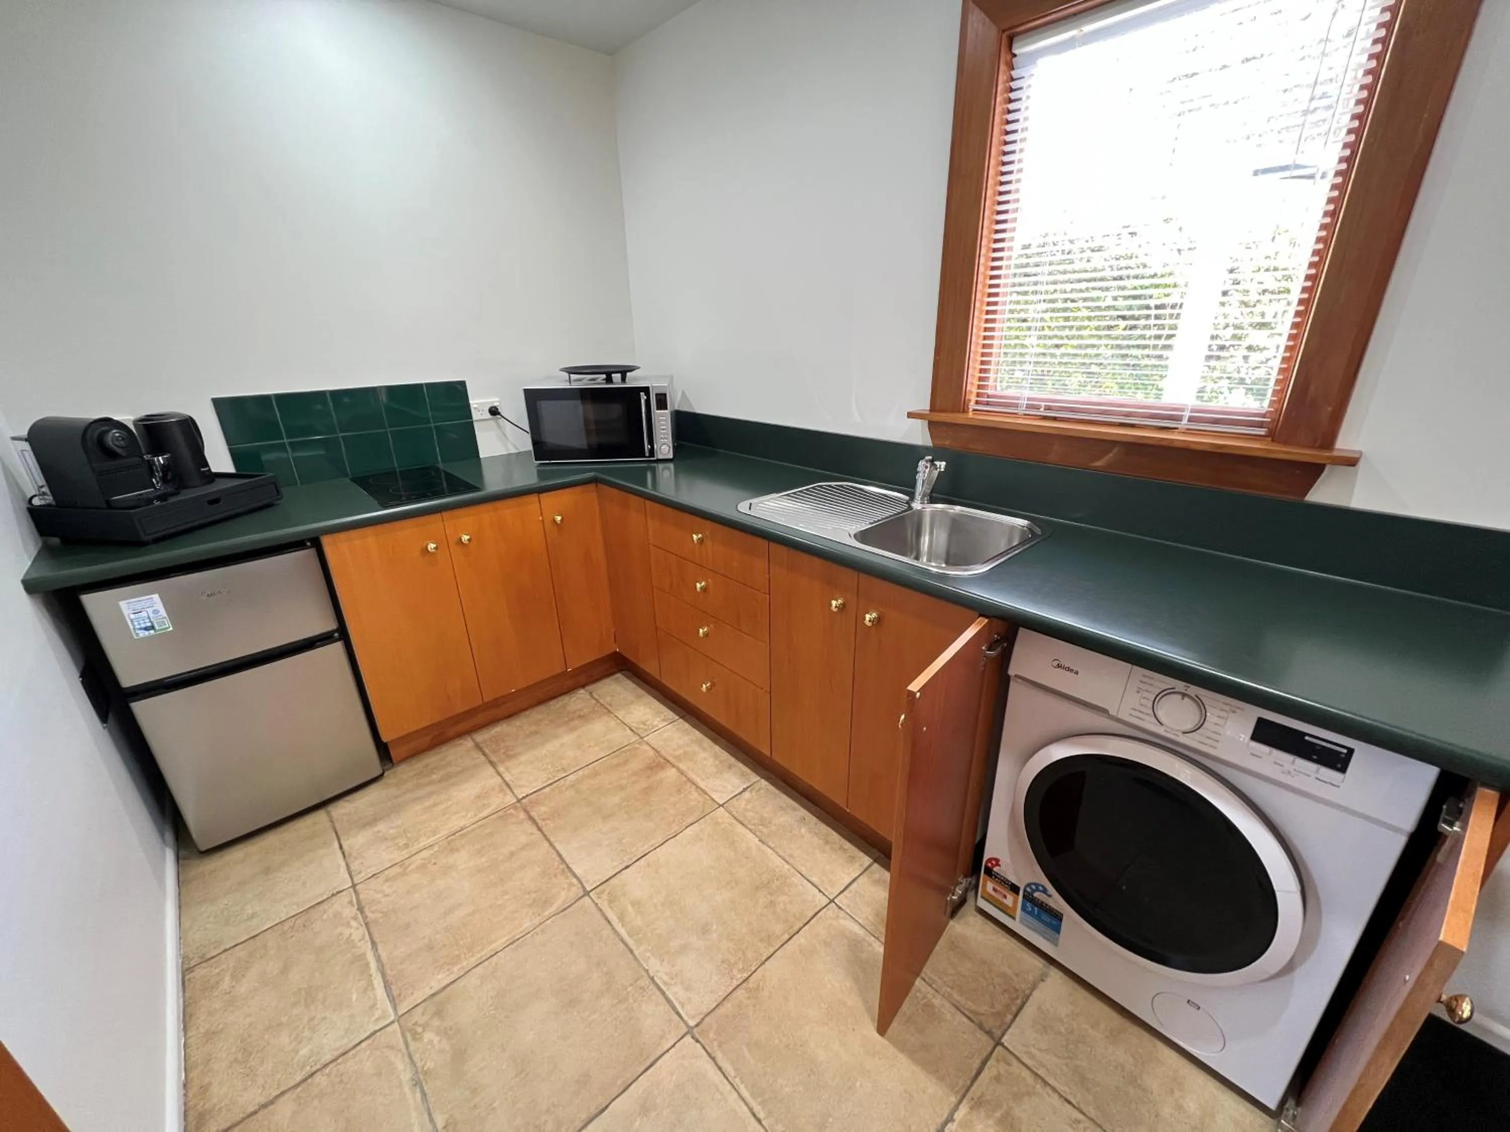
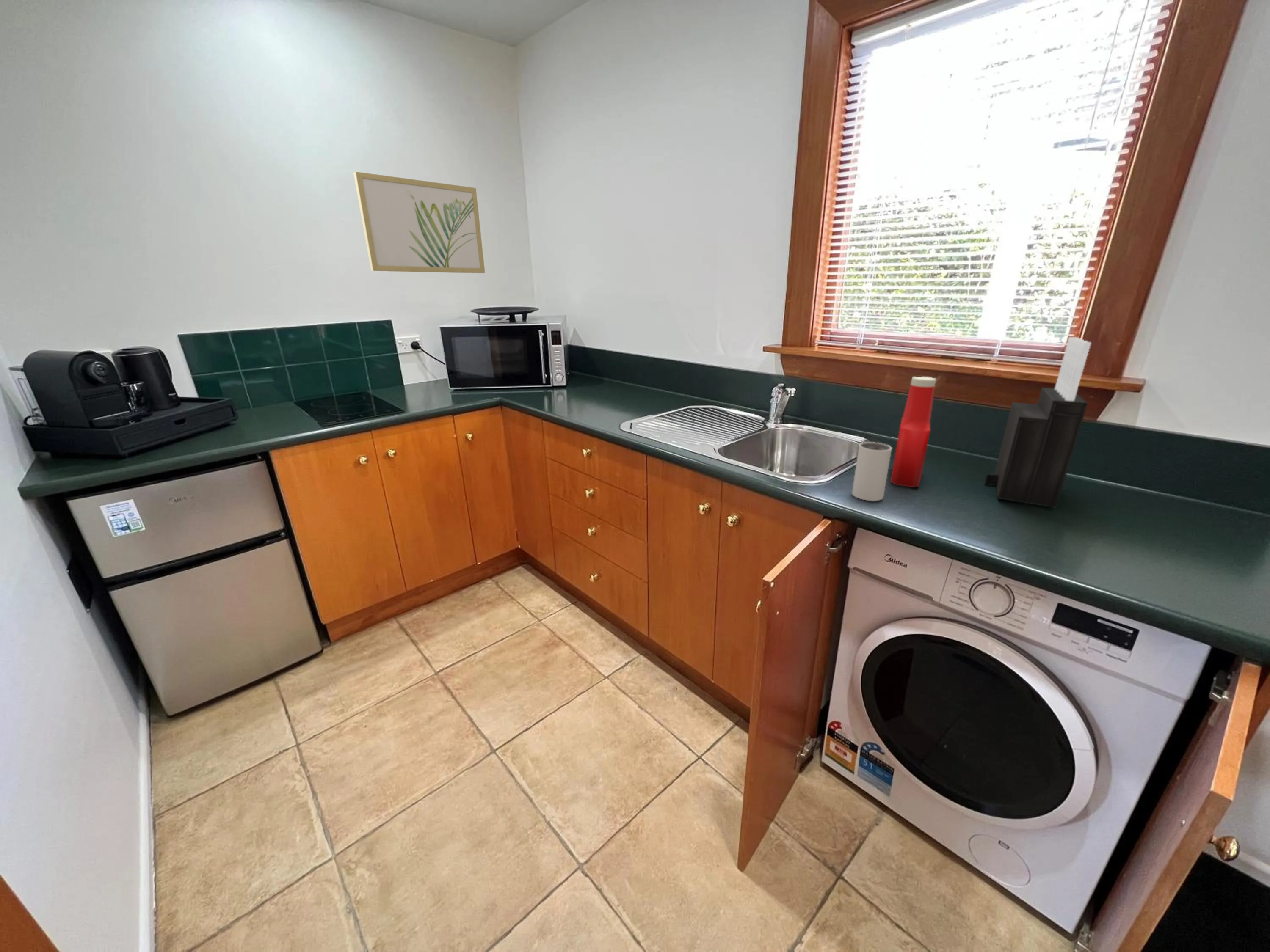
+ soap bottle (914, 429)
+ wall art (425, 228)
+ knife block (1035, 418)
+ mug (874, 469)
